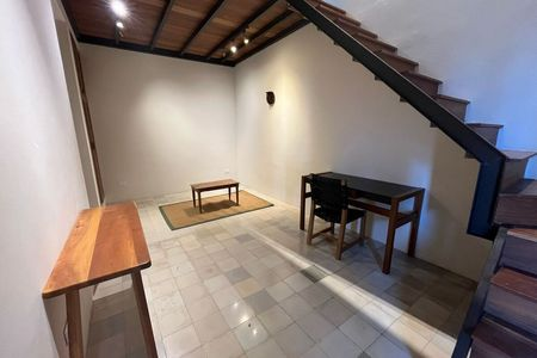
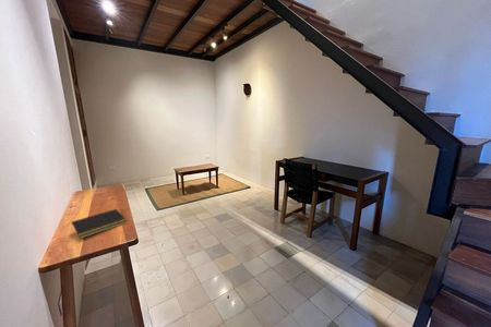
+ notepad (99, 221)
